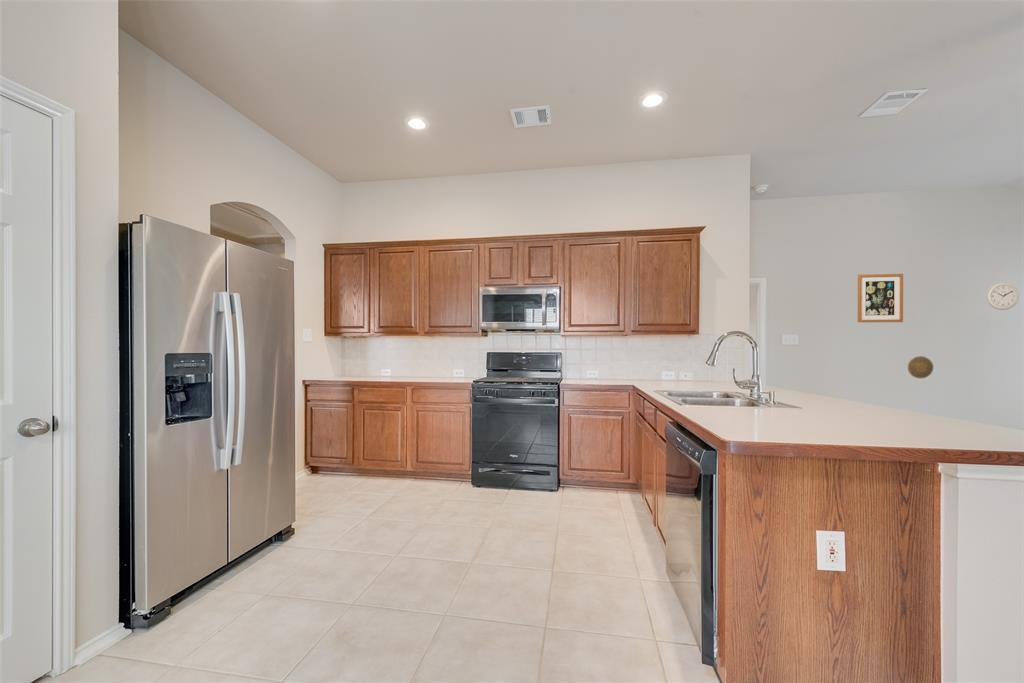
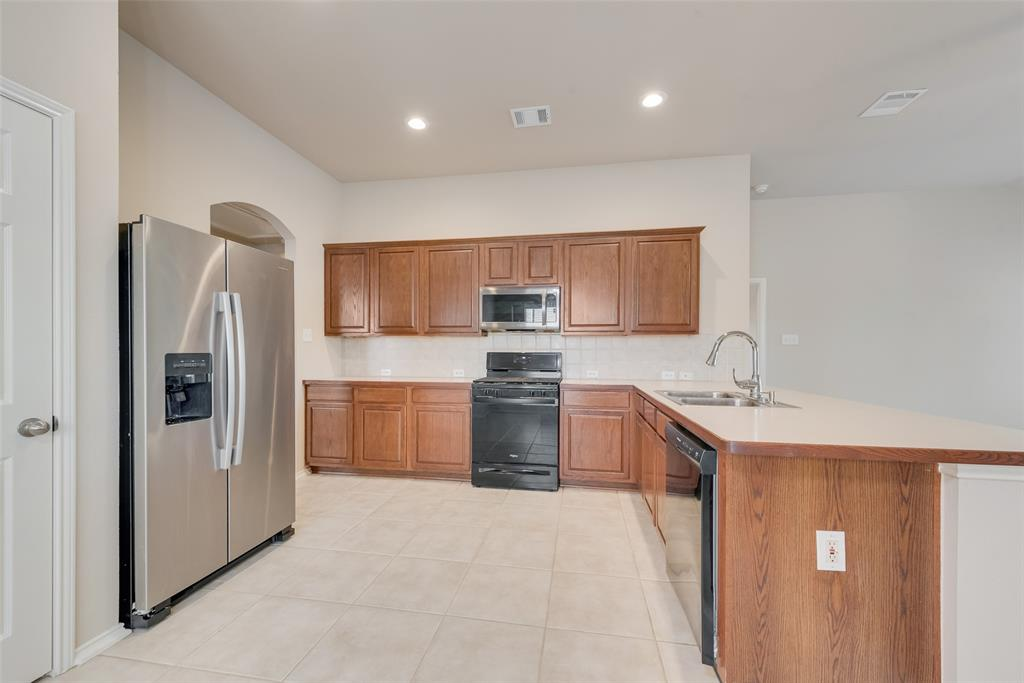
- wall art (880, 298)
- decorative plate (921, 367)
- wall clock (1003, 296)
